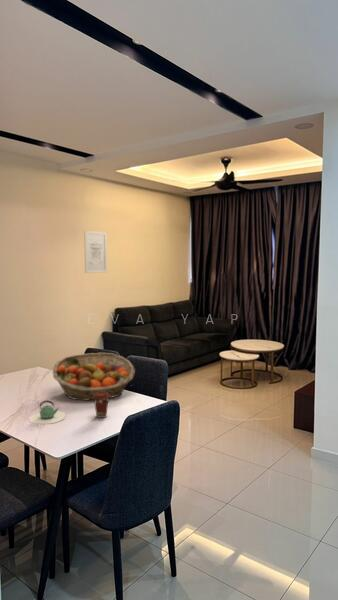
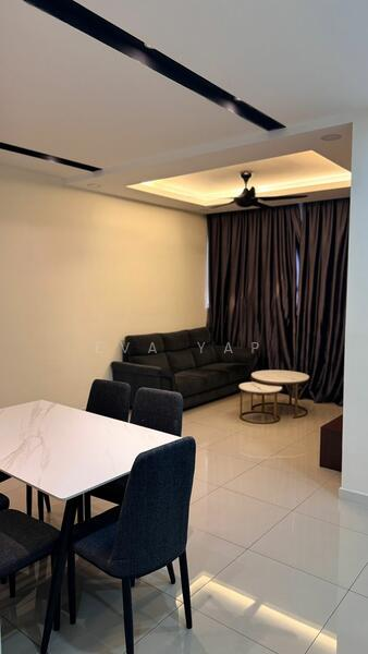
- fruit basket (94, 375)
- coffee cup (101, 405)
- teapot (47, 408)
- wall art (96, 252)
